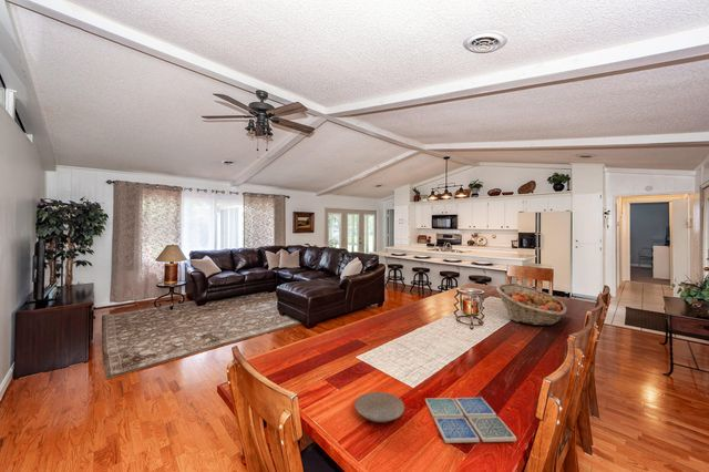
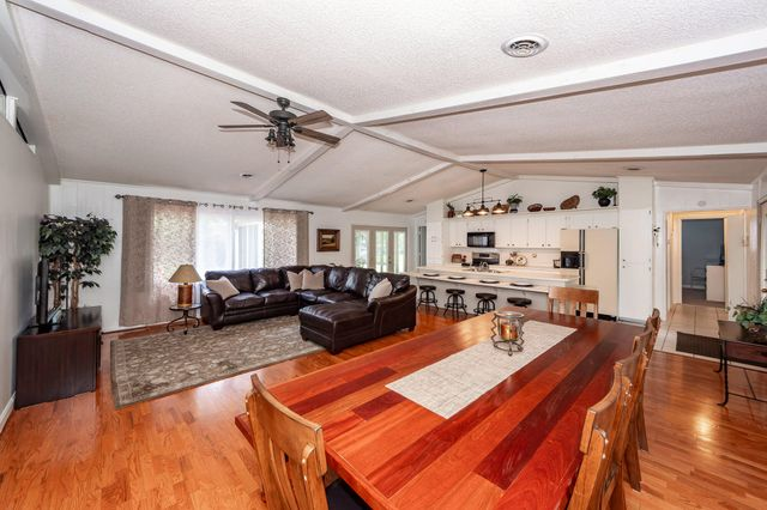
- plate (379, 408)
- fruit basket (530, 302)
- drink coaster (466, 417)
